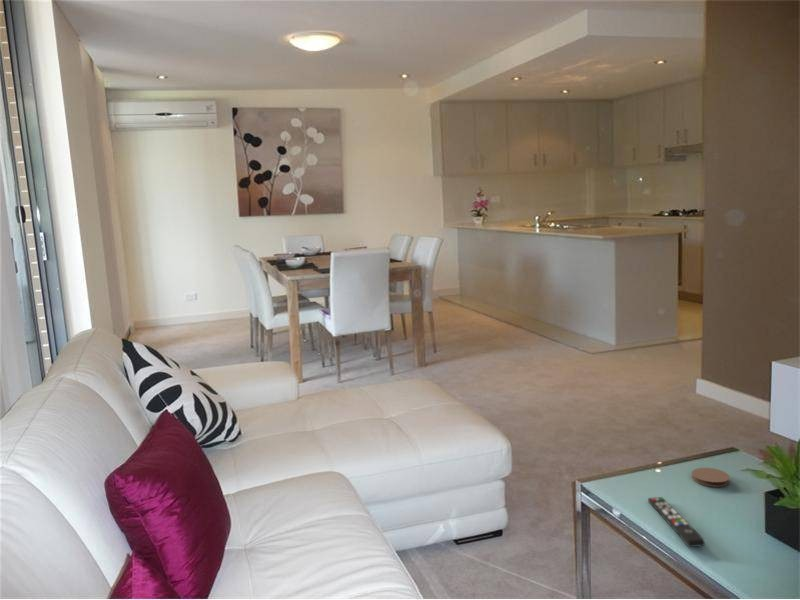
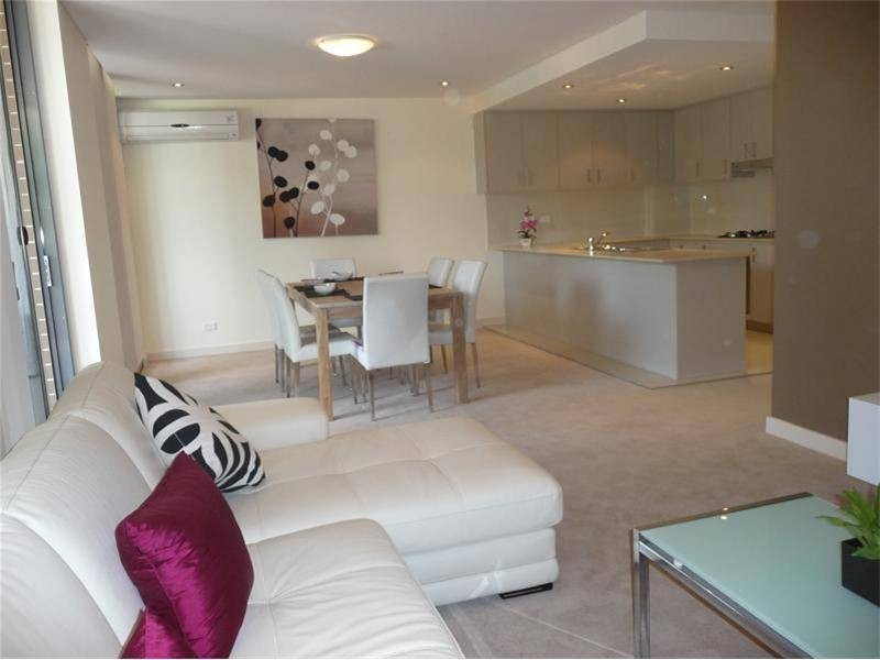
- remote control (674, 520)
- coaster (710, 476)
